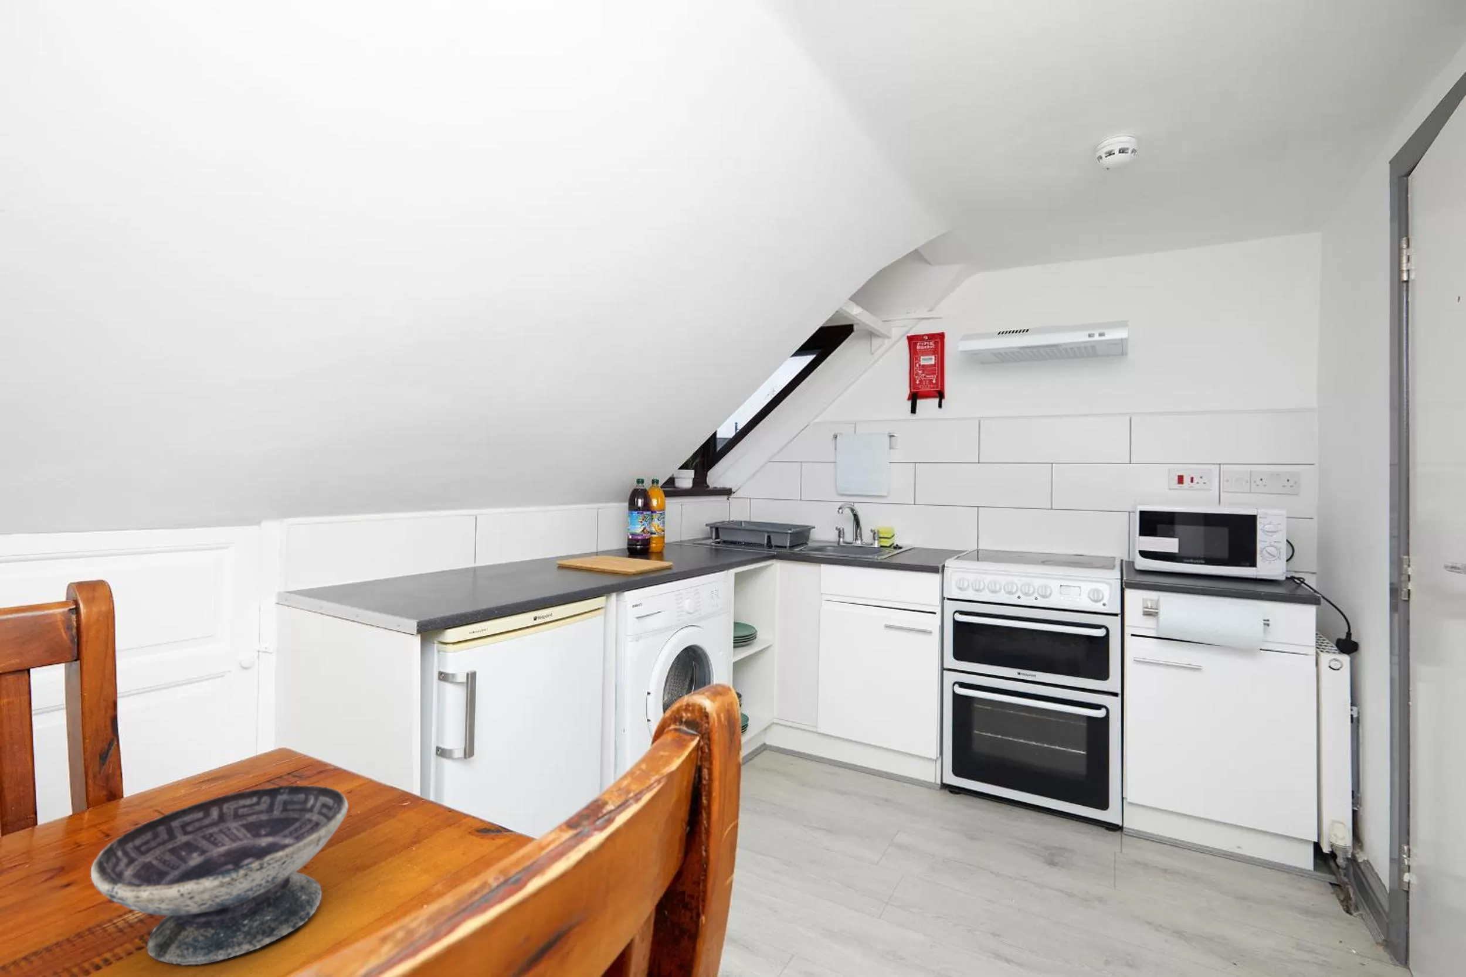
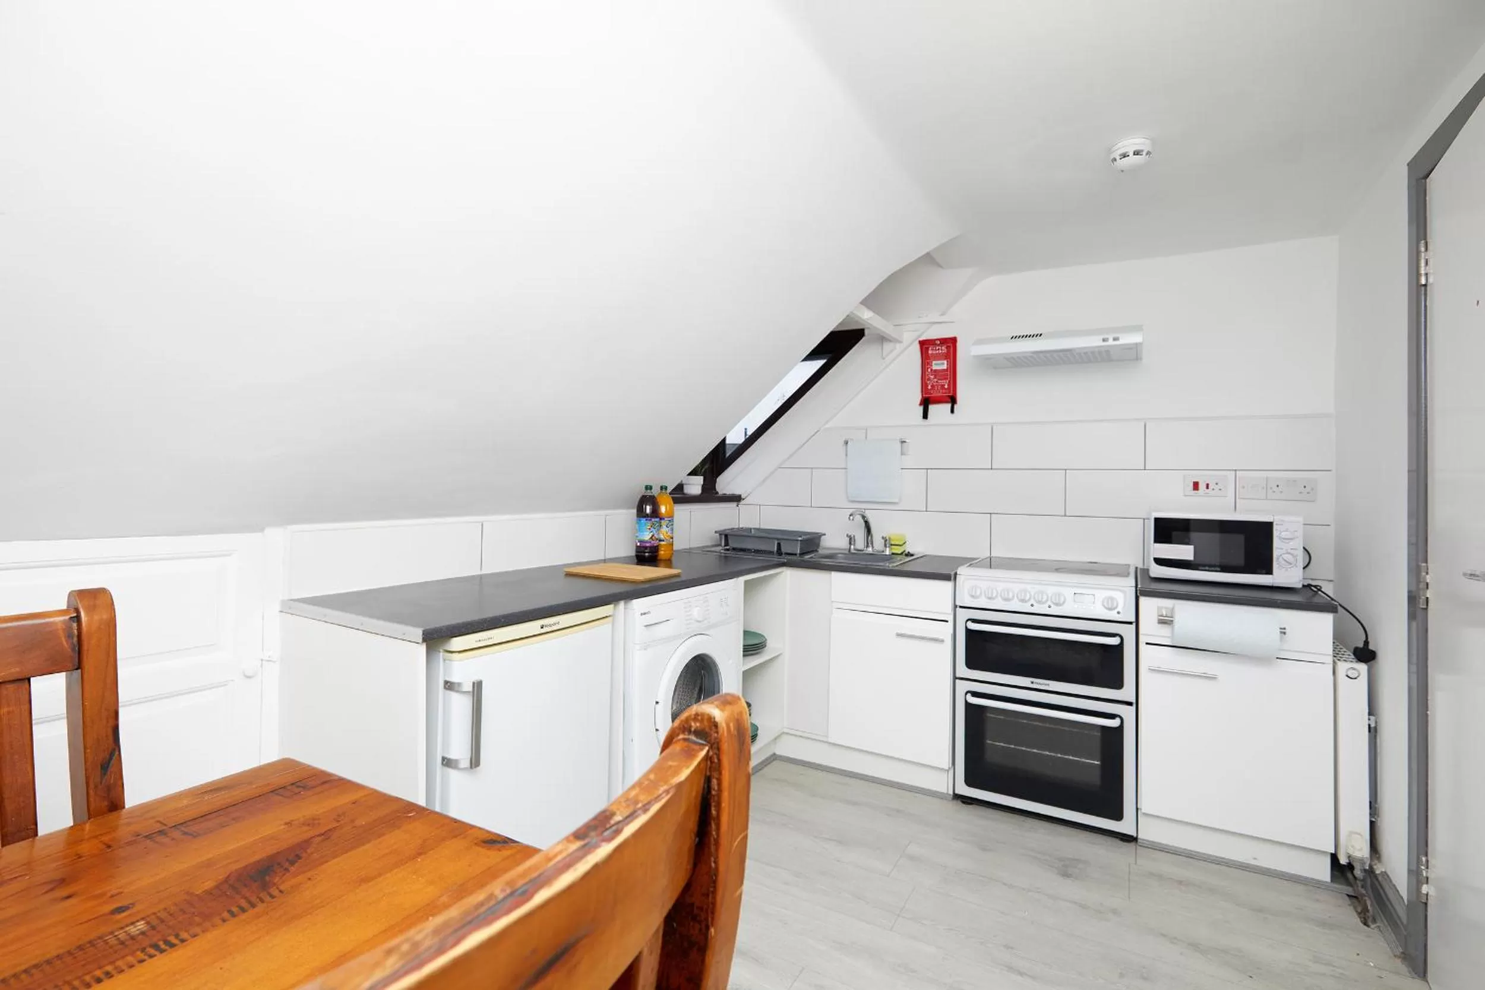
- bowl (229, 871)
